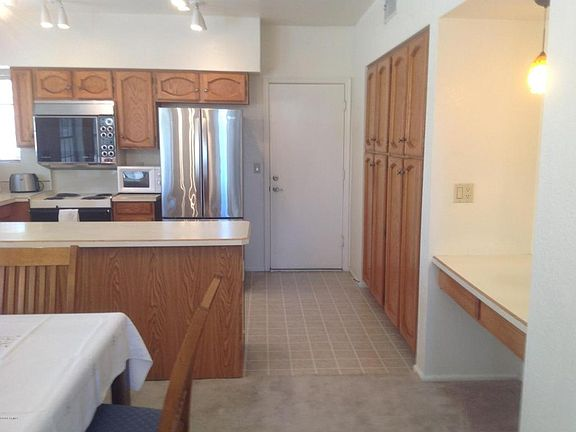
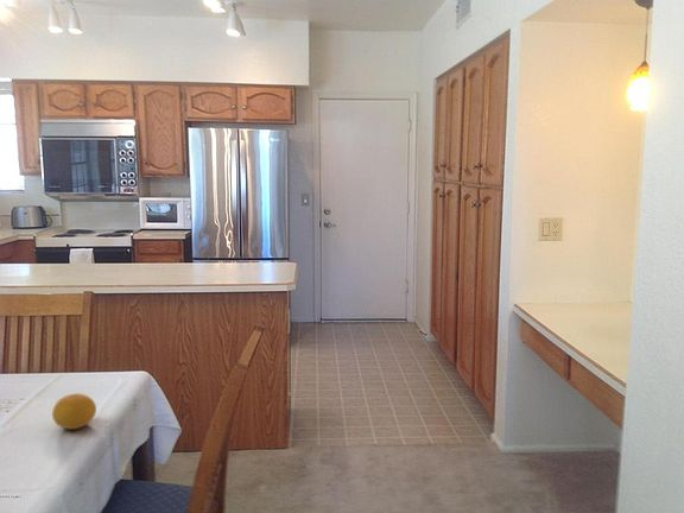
+ fruit (74, 410)
